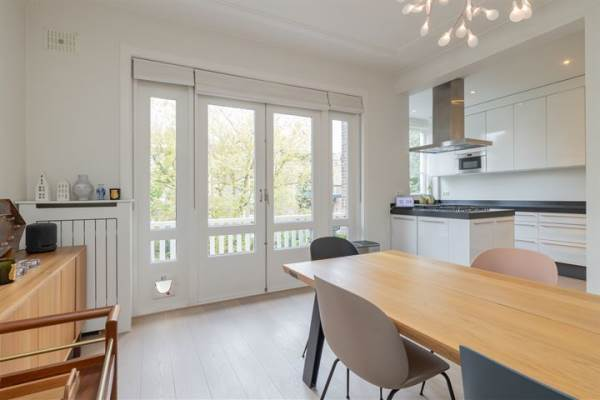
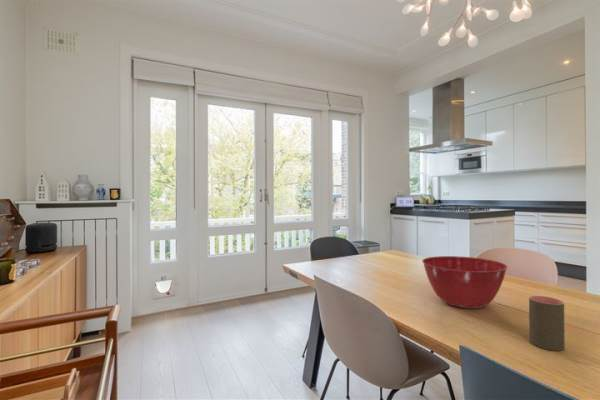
+ mixing bowl (462, 282)
+ cup (546, 322)
